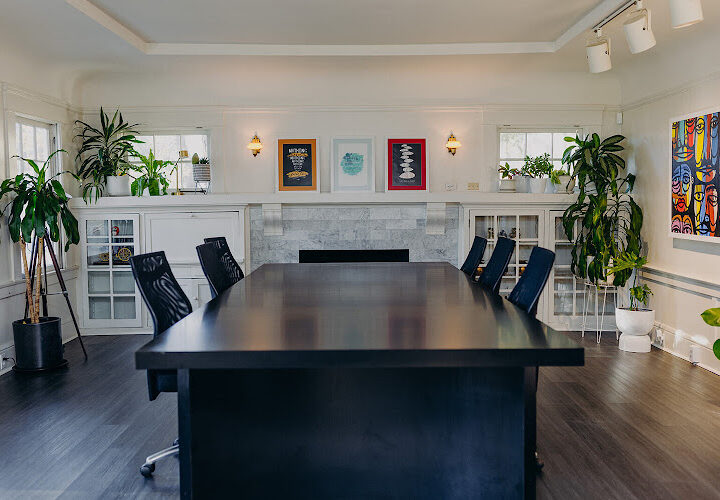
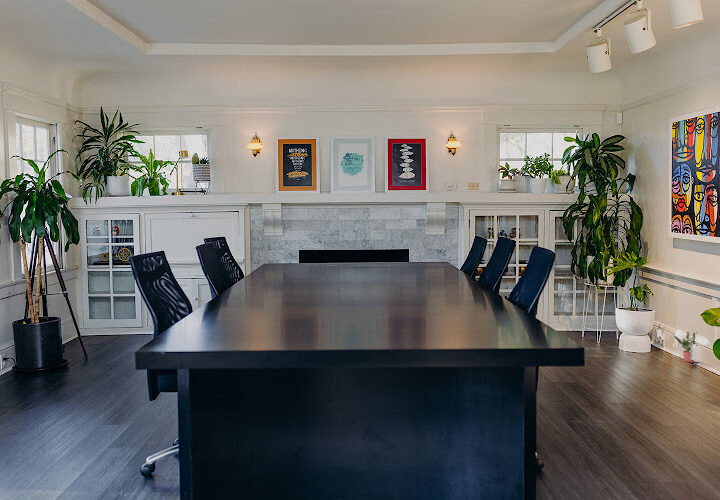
+ potted plant (688, 347)
